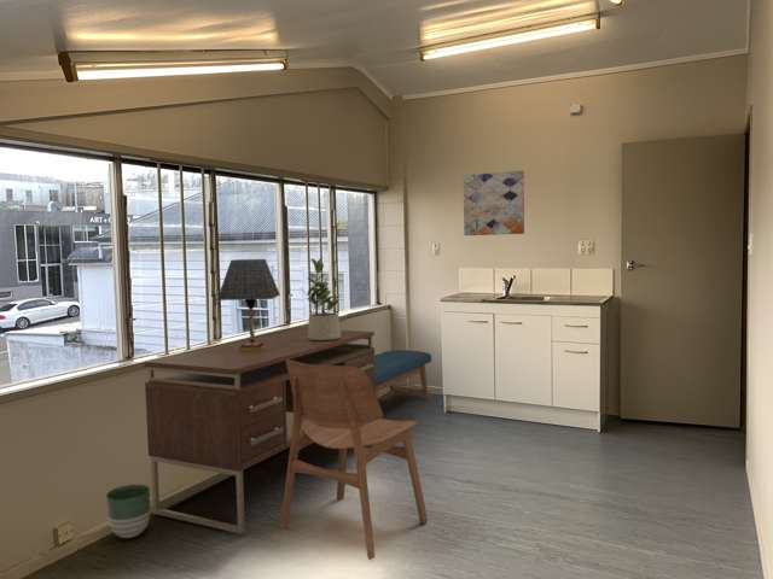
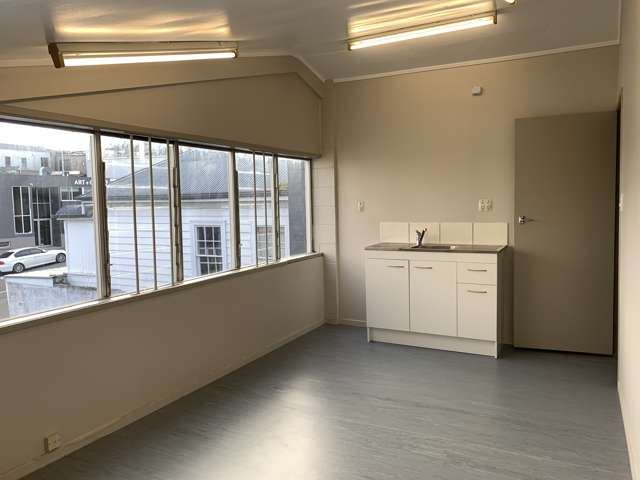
- potted plant (324, 298)
- table lamp (250, 304)
- dining chair (349, 441)
- wall art (493, 204)
- bench (382, 385)
- planter (129, 513)
- desk (278, 411)
